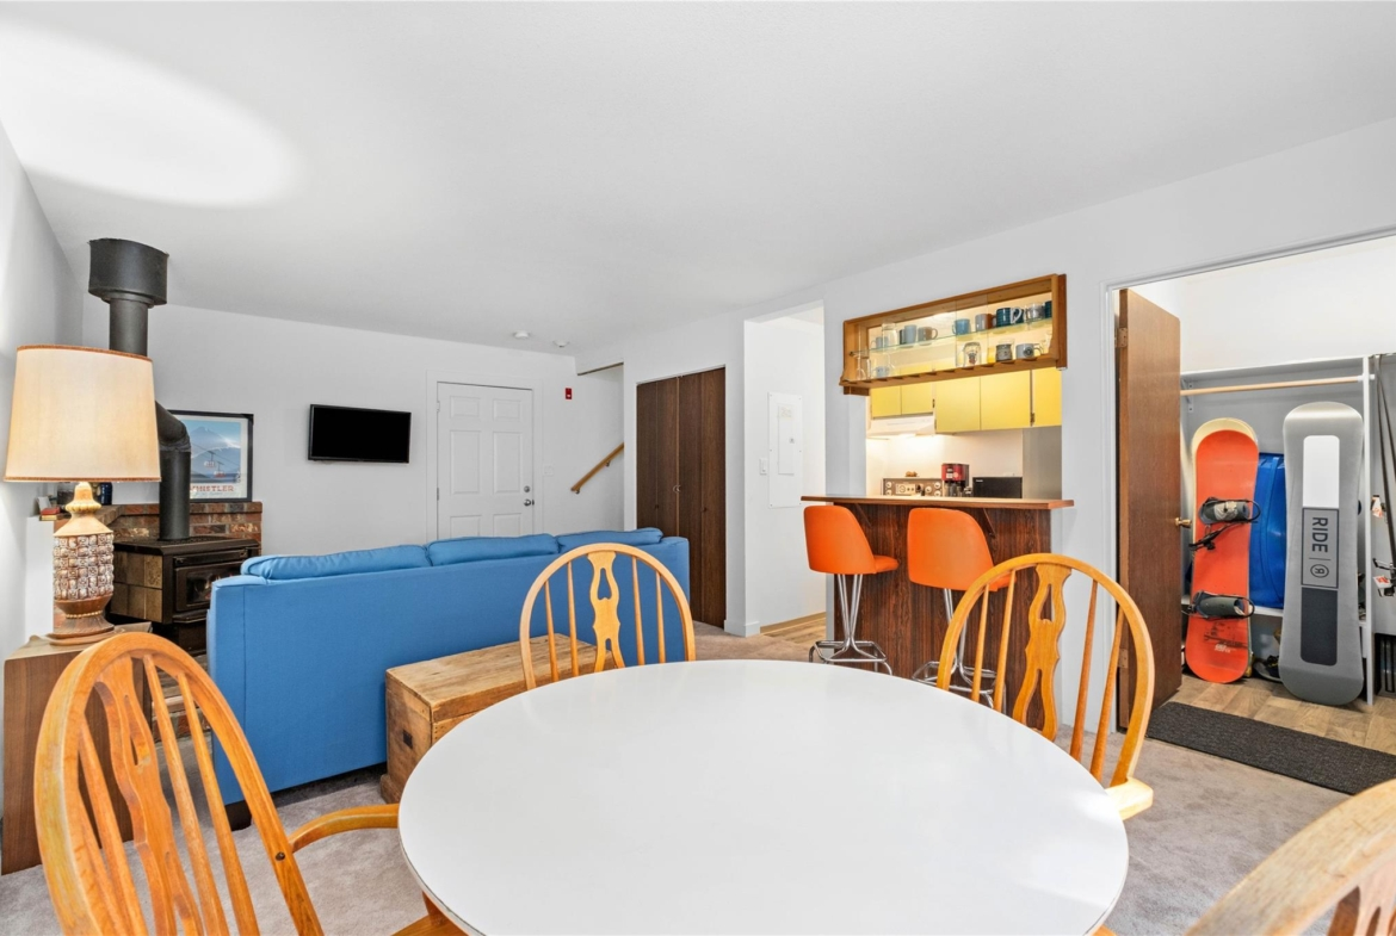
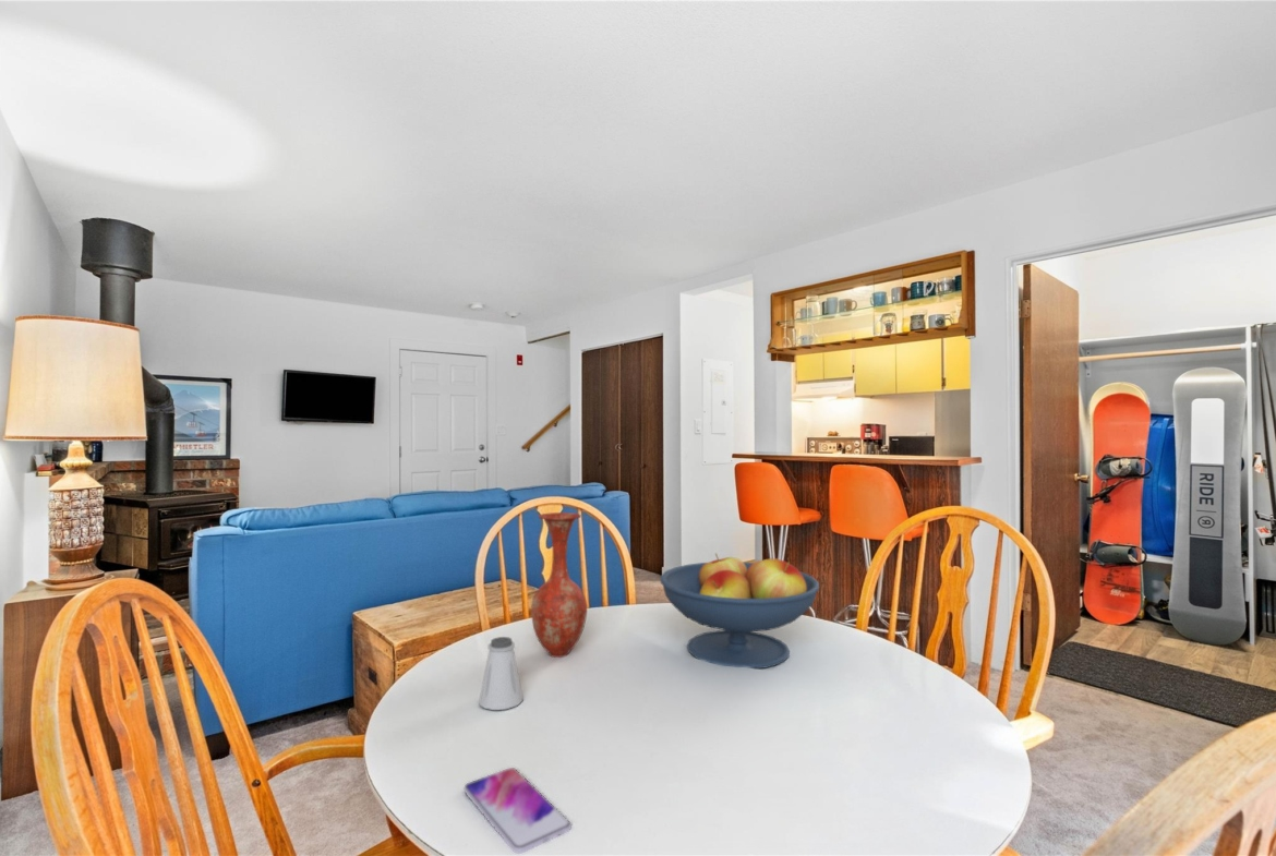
+ saltshaker (501, 670)
+ fruit bowl (737, 601)
+ vase (558, 584)
+ smartphone (515, 806)
